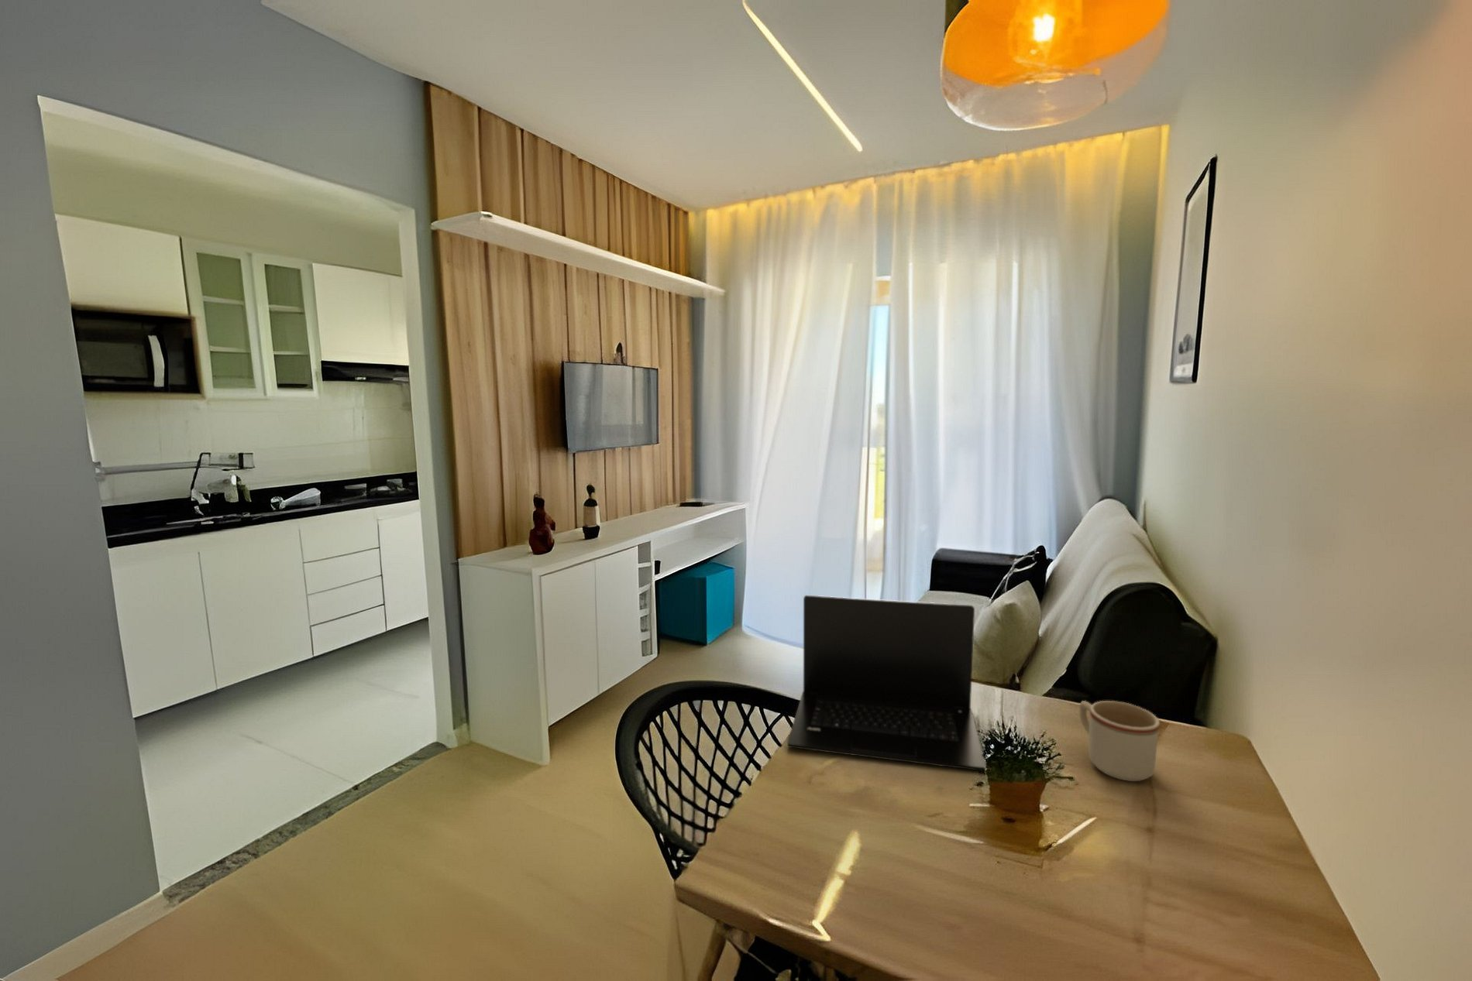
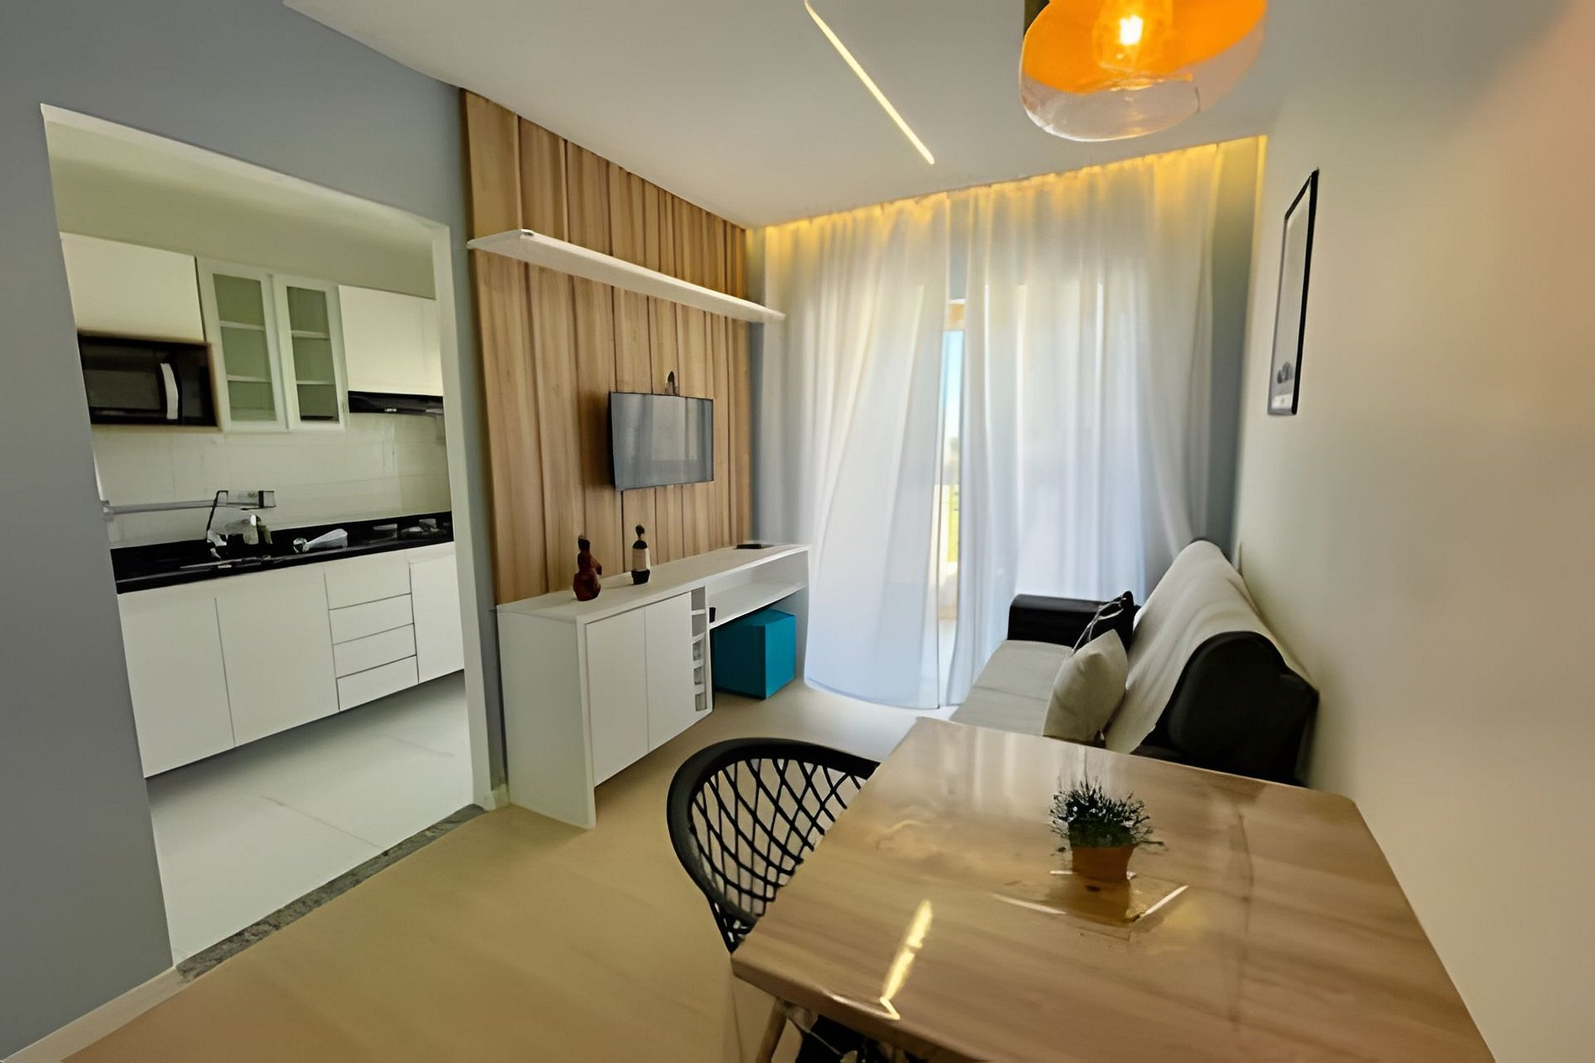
- laptop (885, 673)
- mug (1113, 736)
